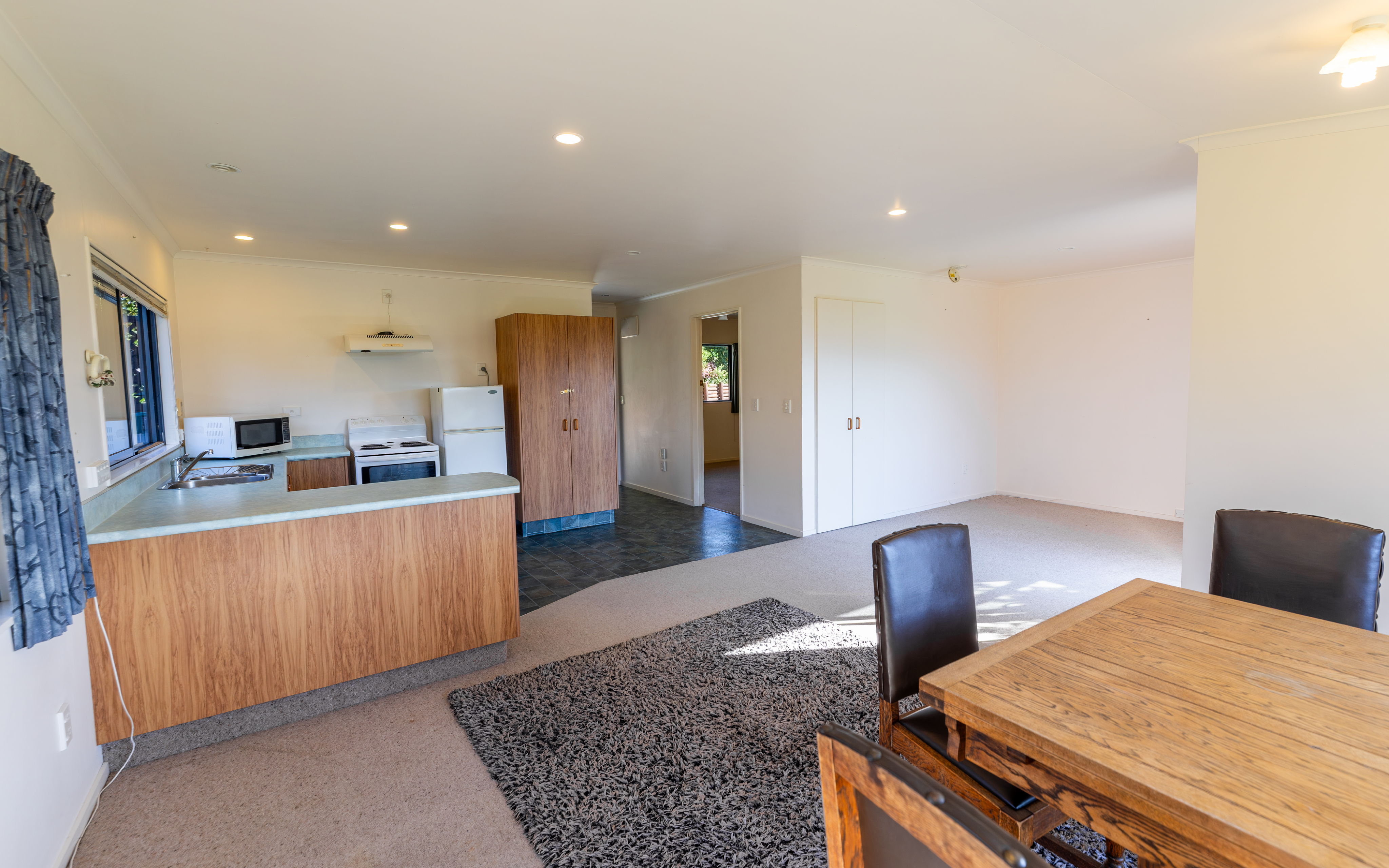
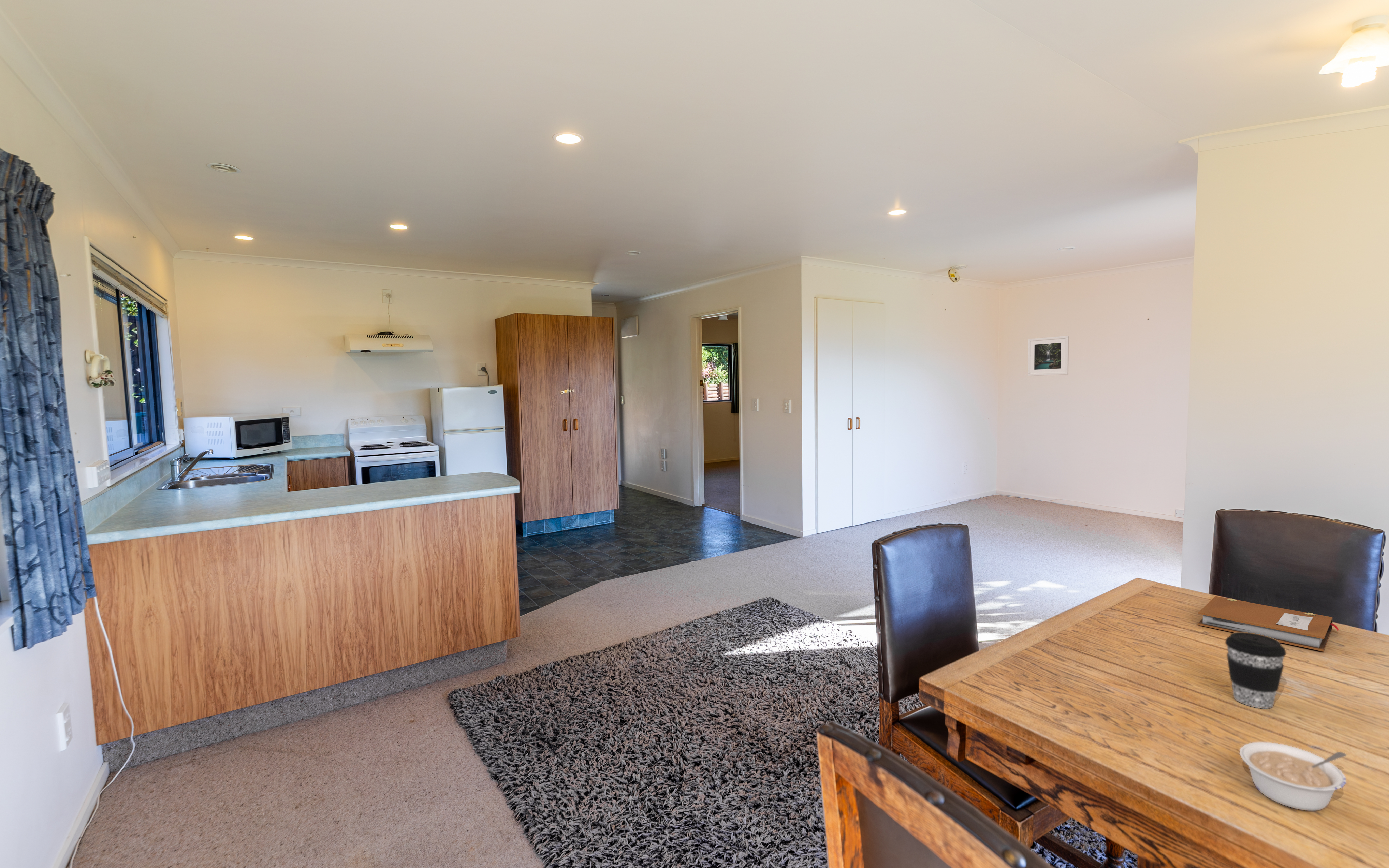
+ notebook (1268, 621)
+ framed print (1048, 356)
+ coffee cup (1254, 670)
+ legume (1291, 774)
